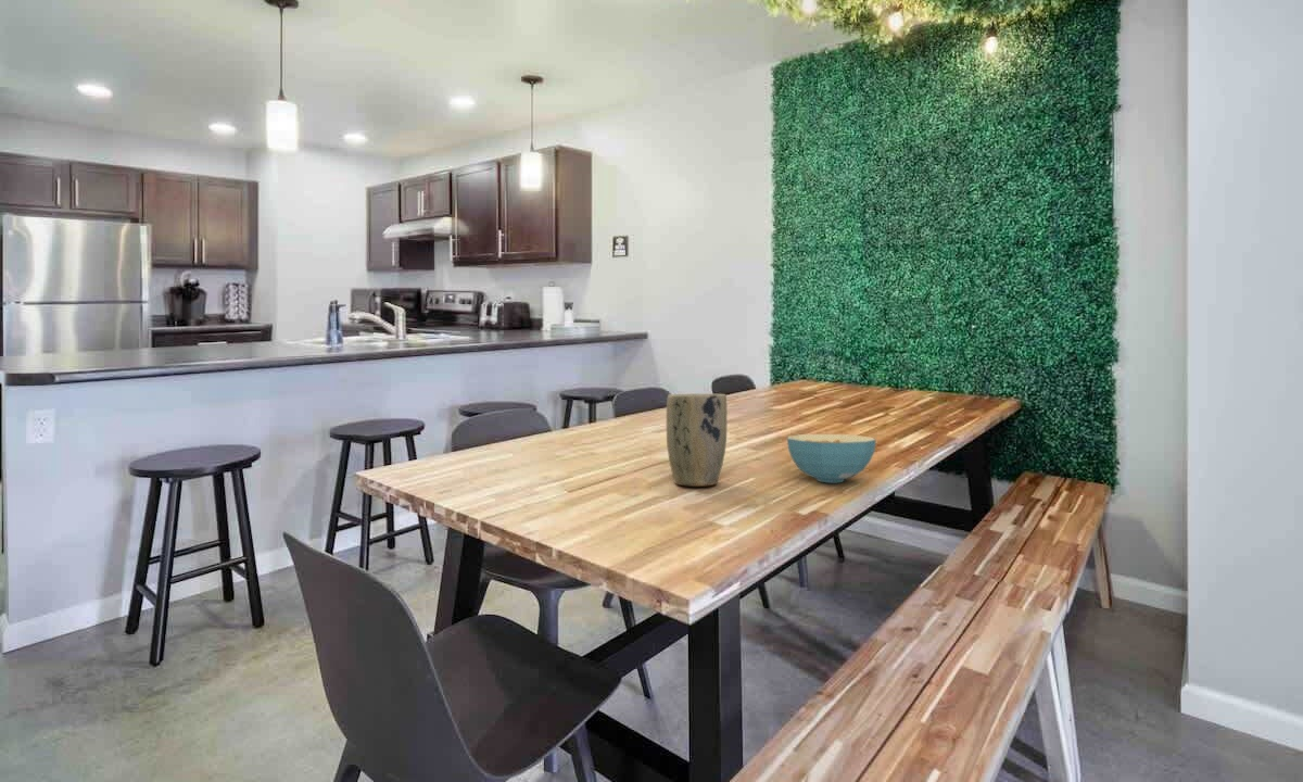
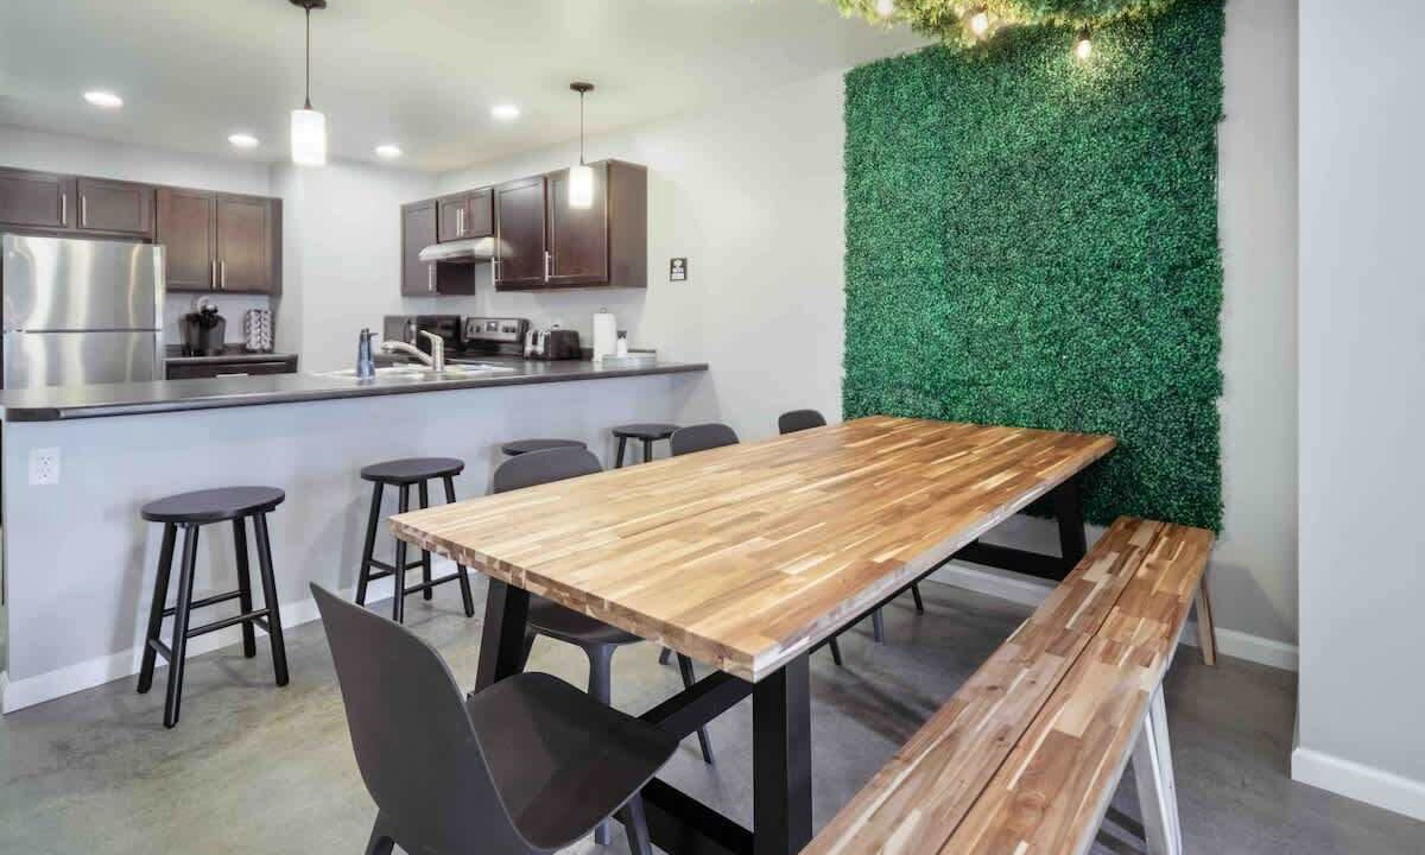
- cereal bowl (830, 458)
- plant pot (696, 439)
